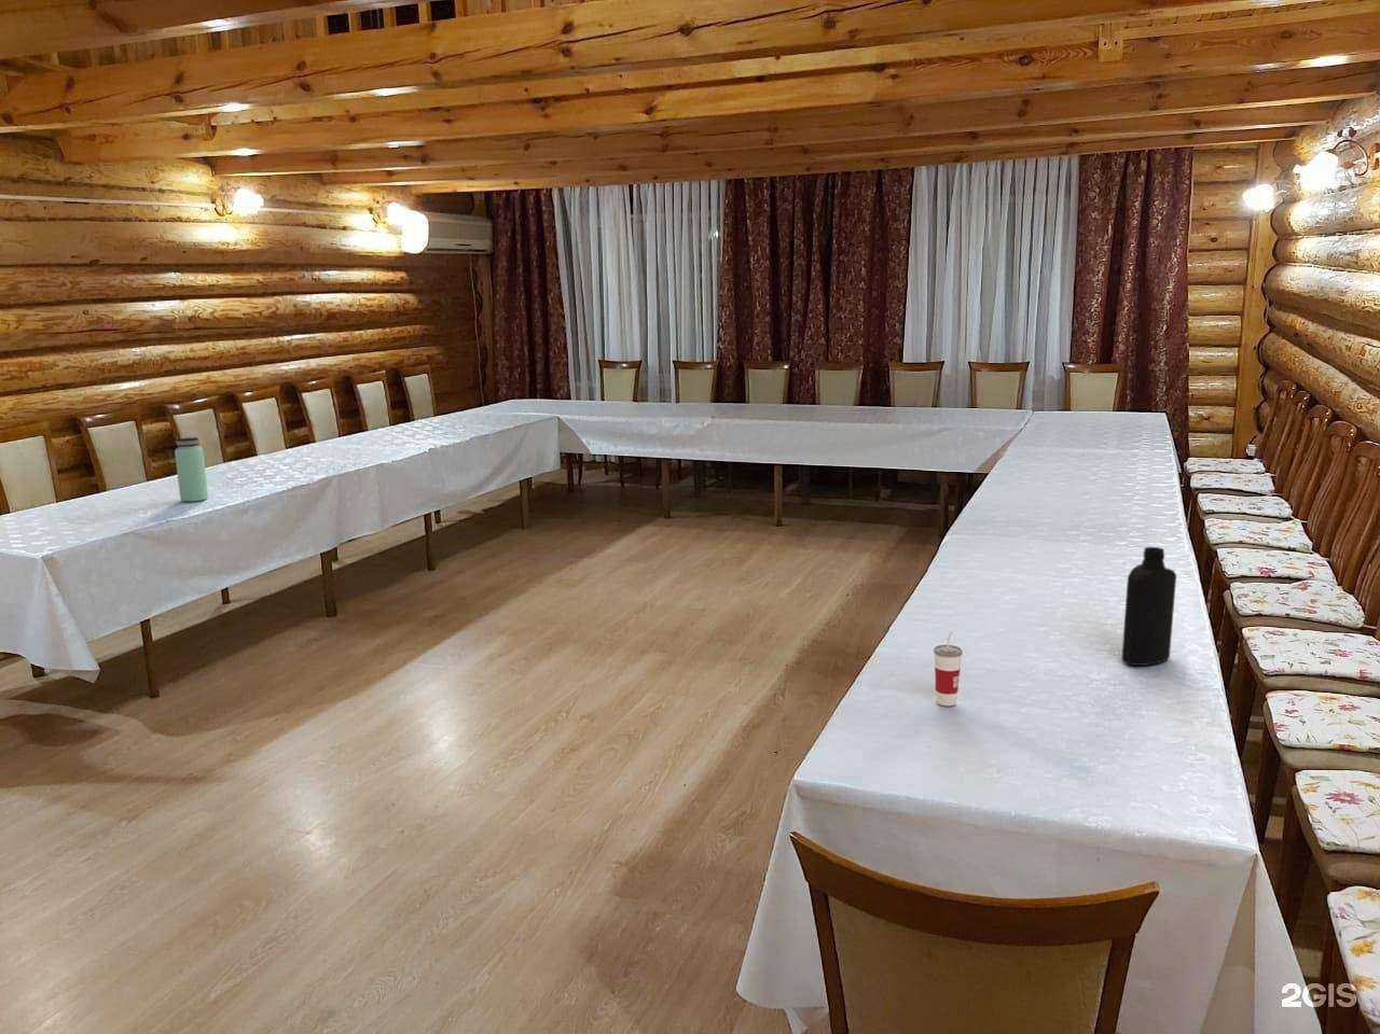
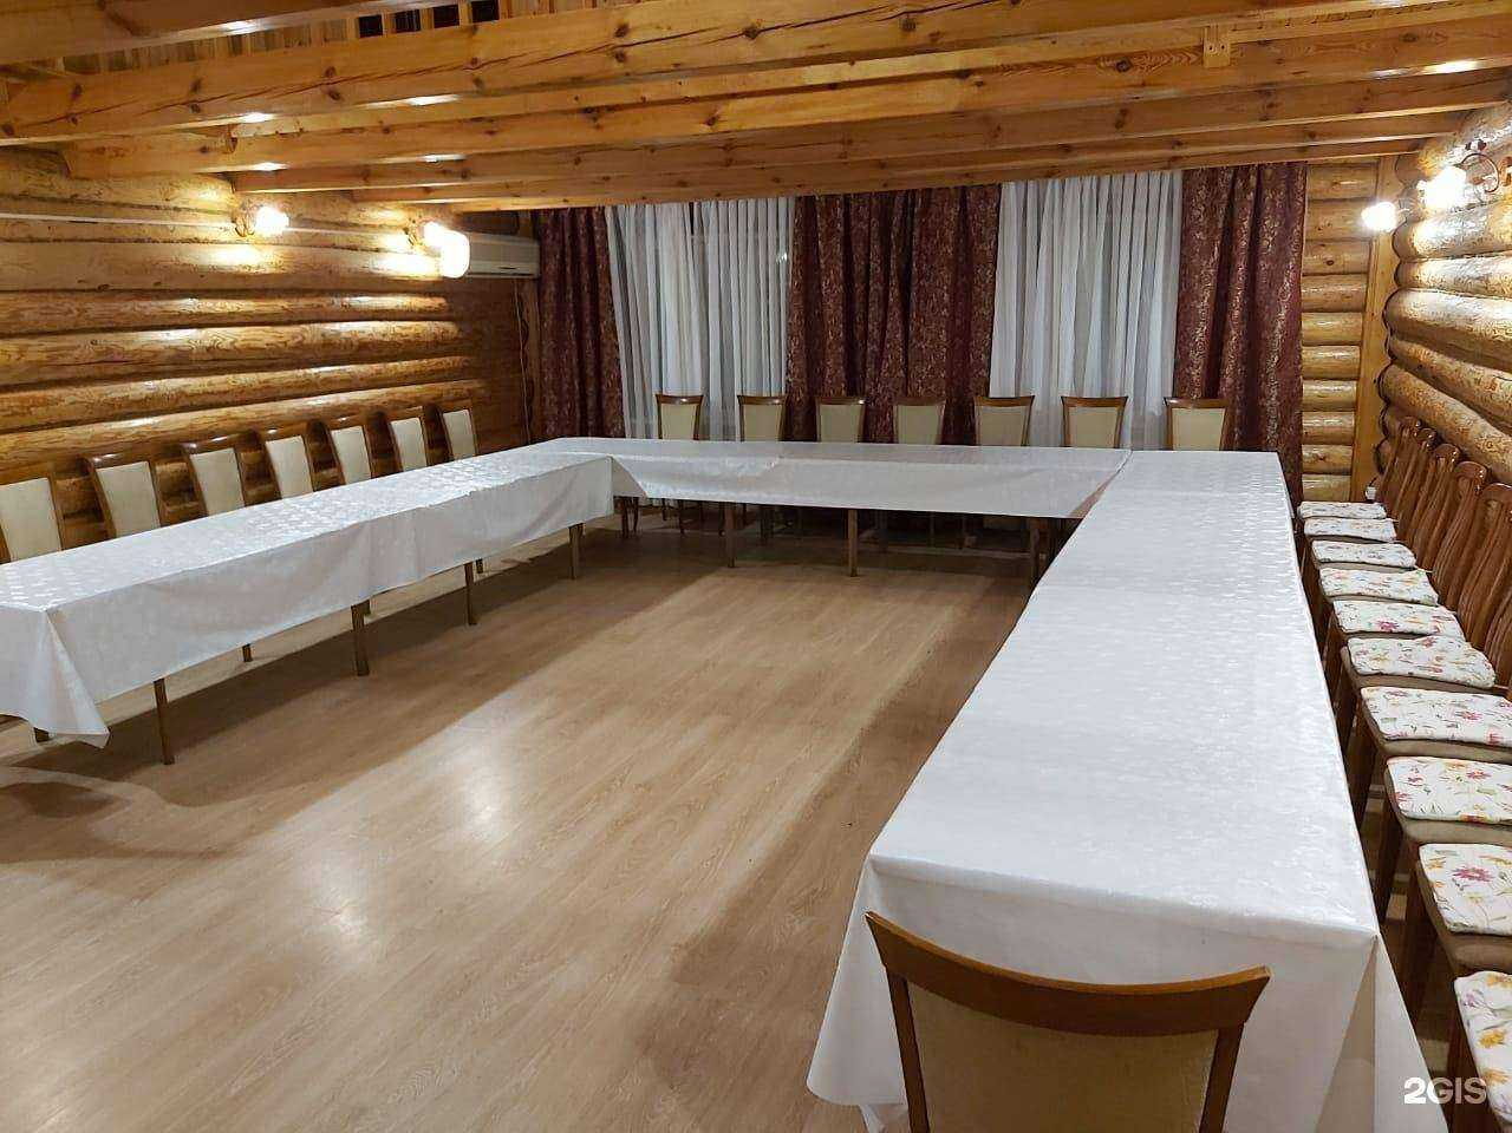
- cup (946, 666)
- bottle (1150, 605)
- bottle (191, 468)
